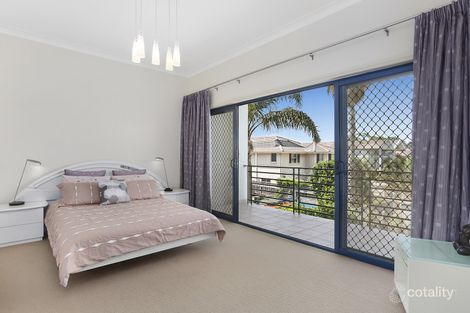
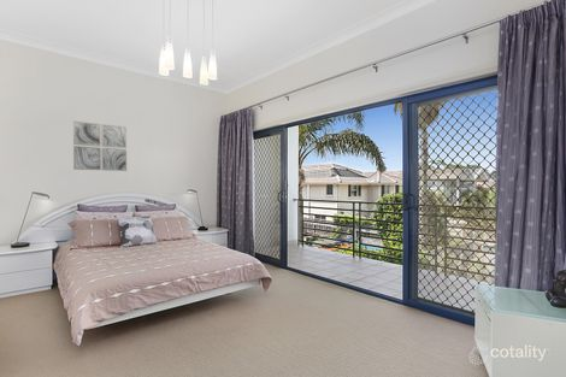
+ wall art (100, 146)
